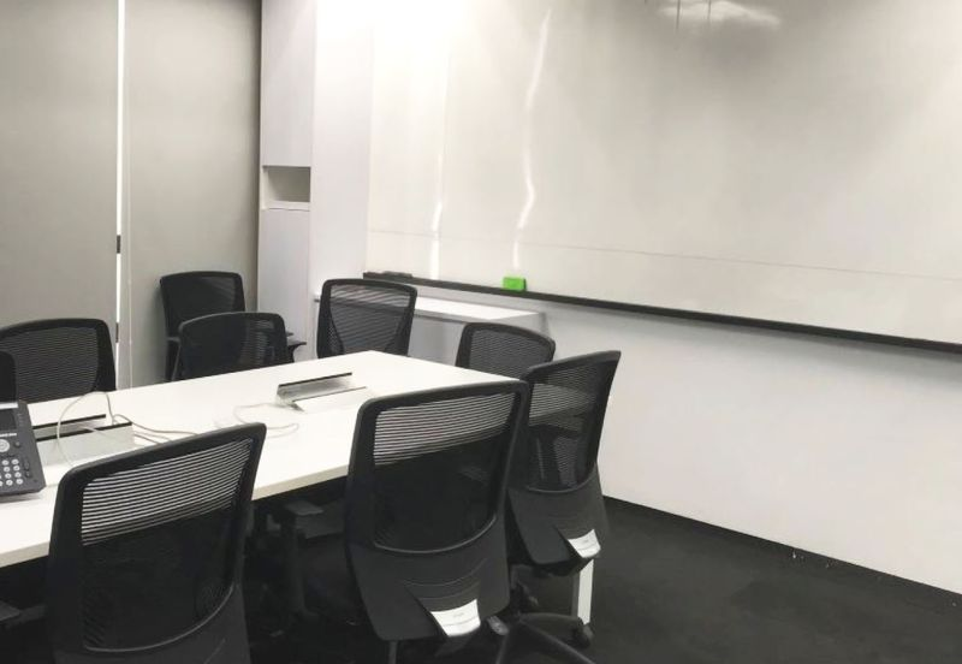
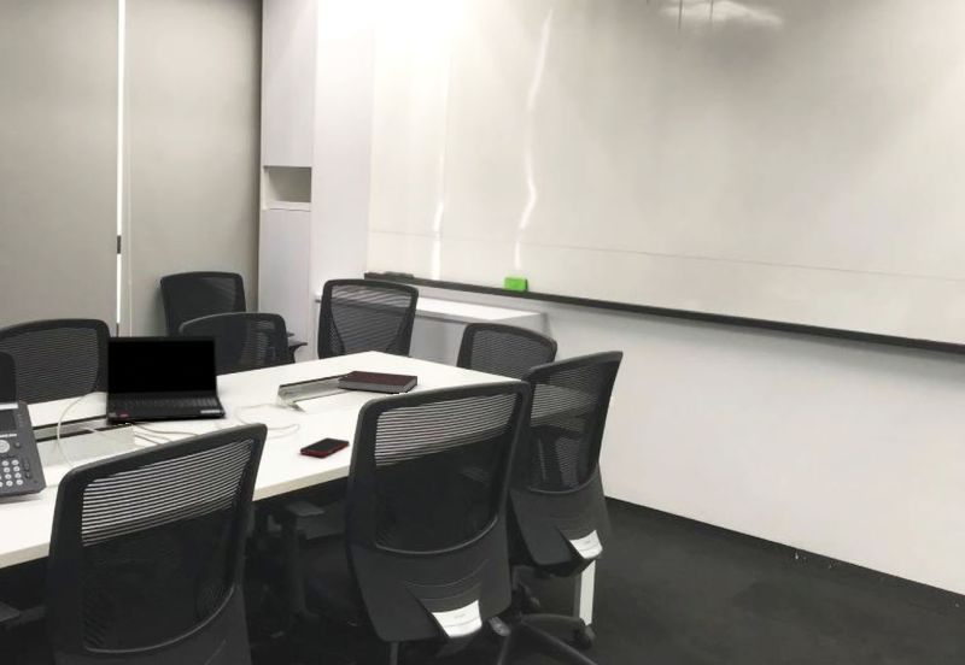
+ laptop computer (164, 376)
+ cell phone (324, 447)
+ notebook (378, 381)
